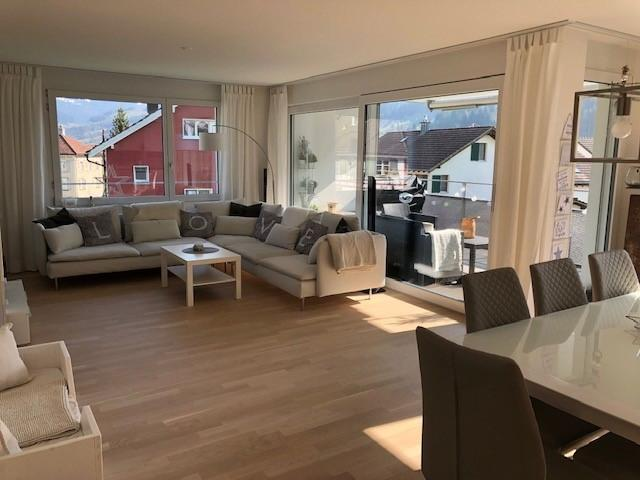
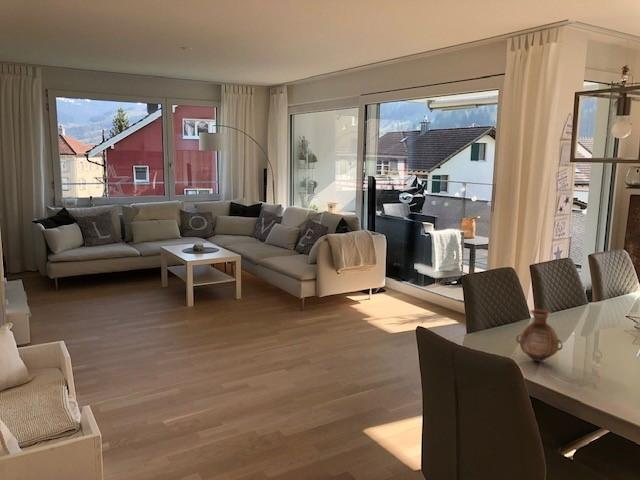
+ vase (539, 336)
